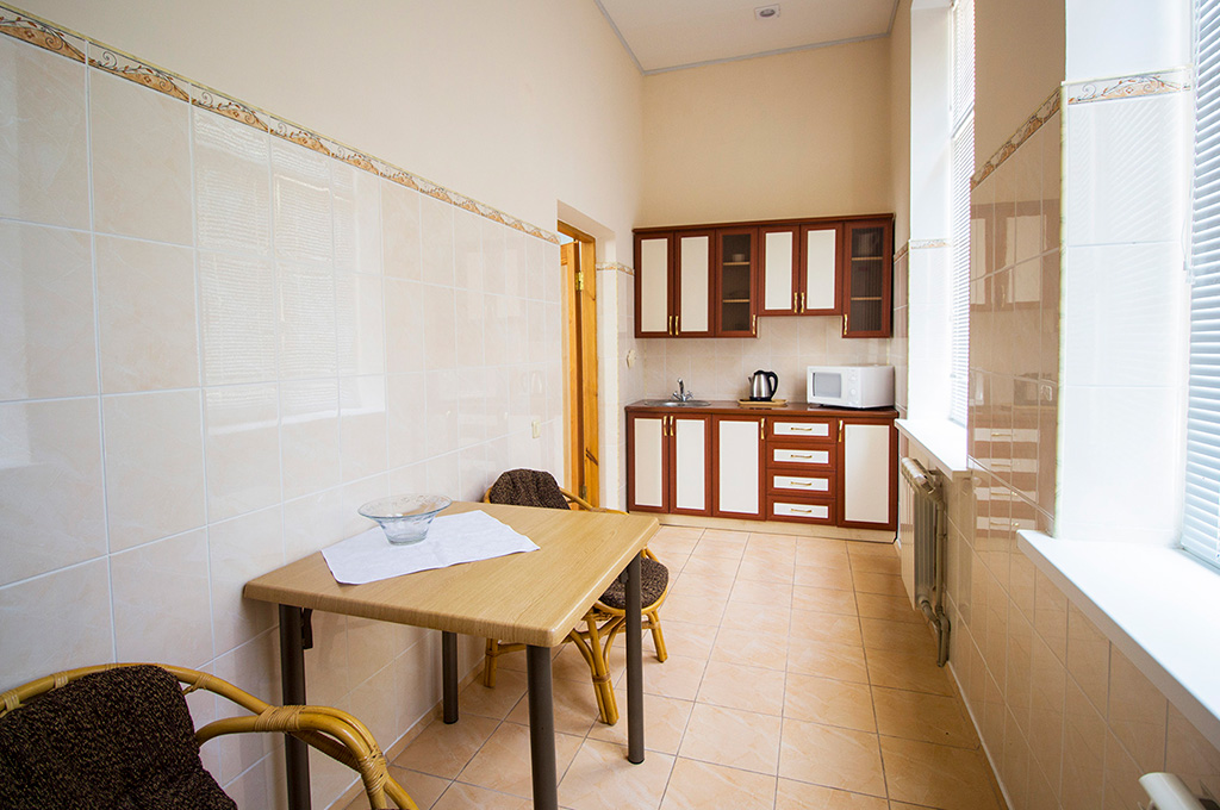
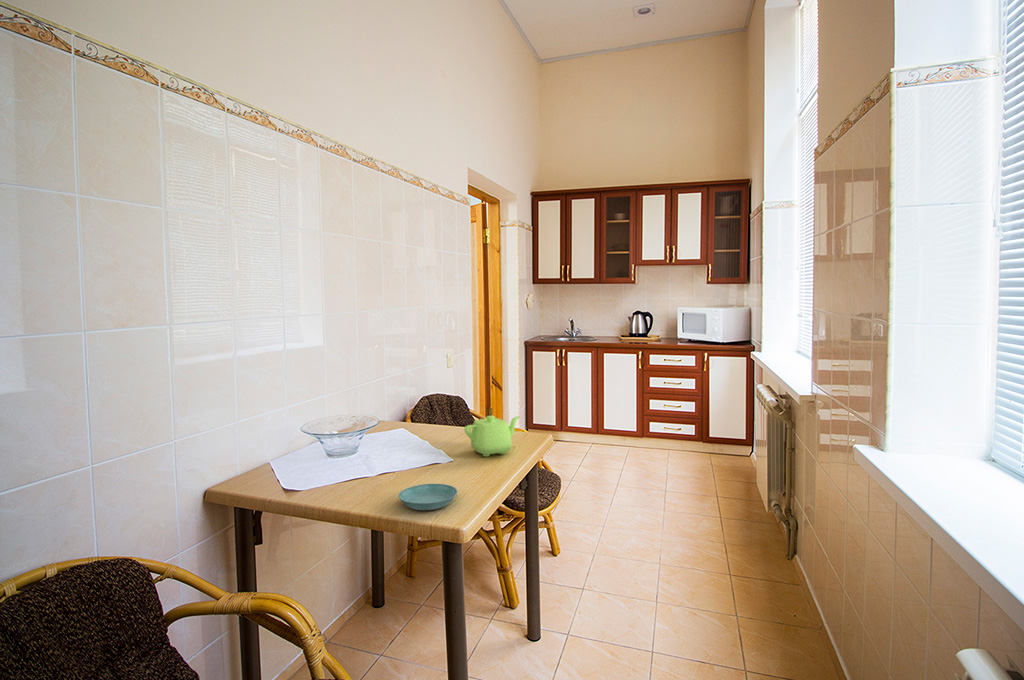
+ saucer (428, 497)
+ teapot (491, 433)
